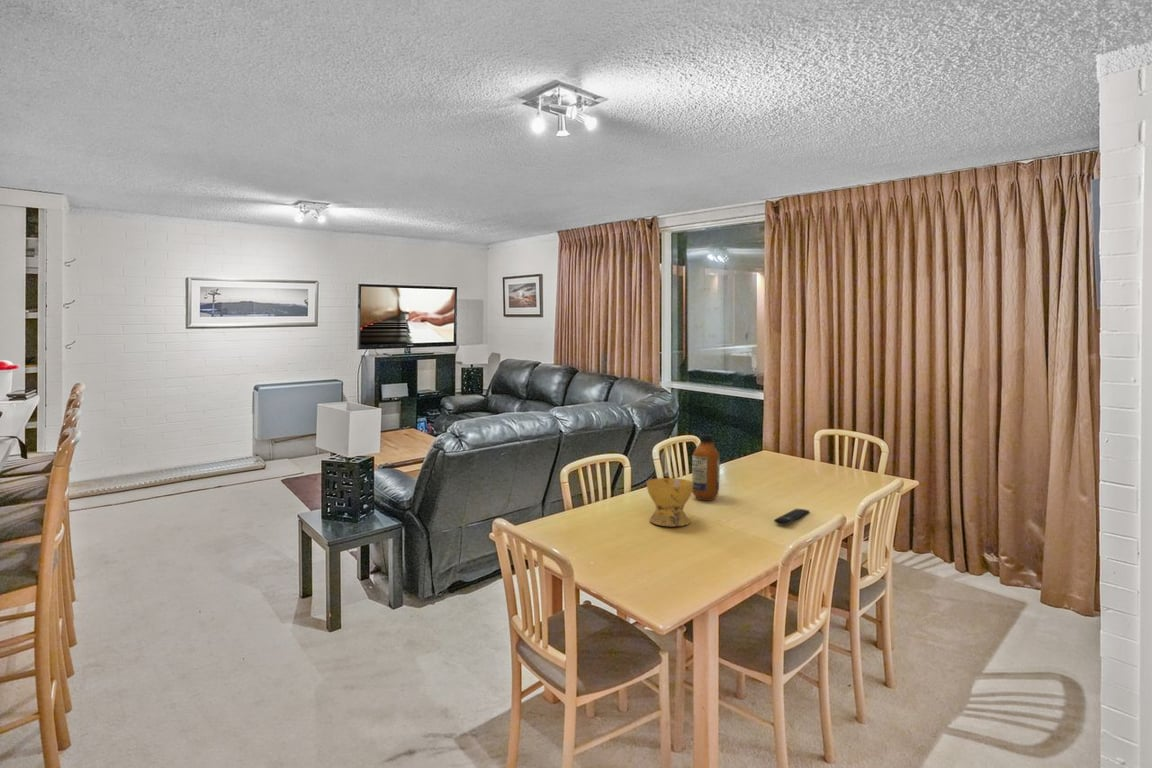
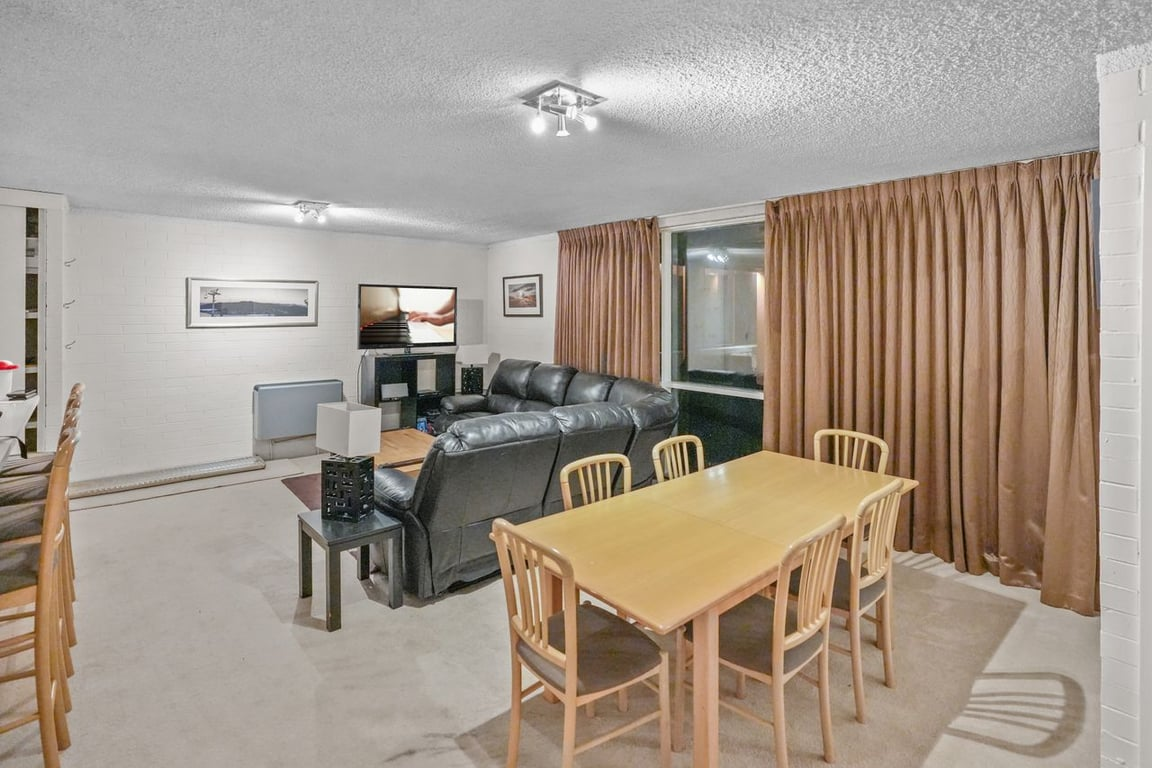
- bottle (705, 466)
- remote control (792, 516)
- bowl (669, 501)
